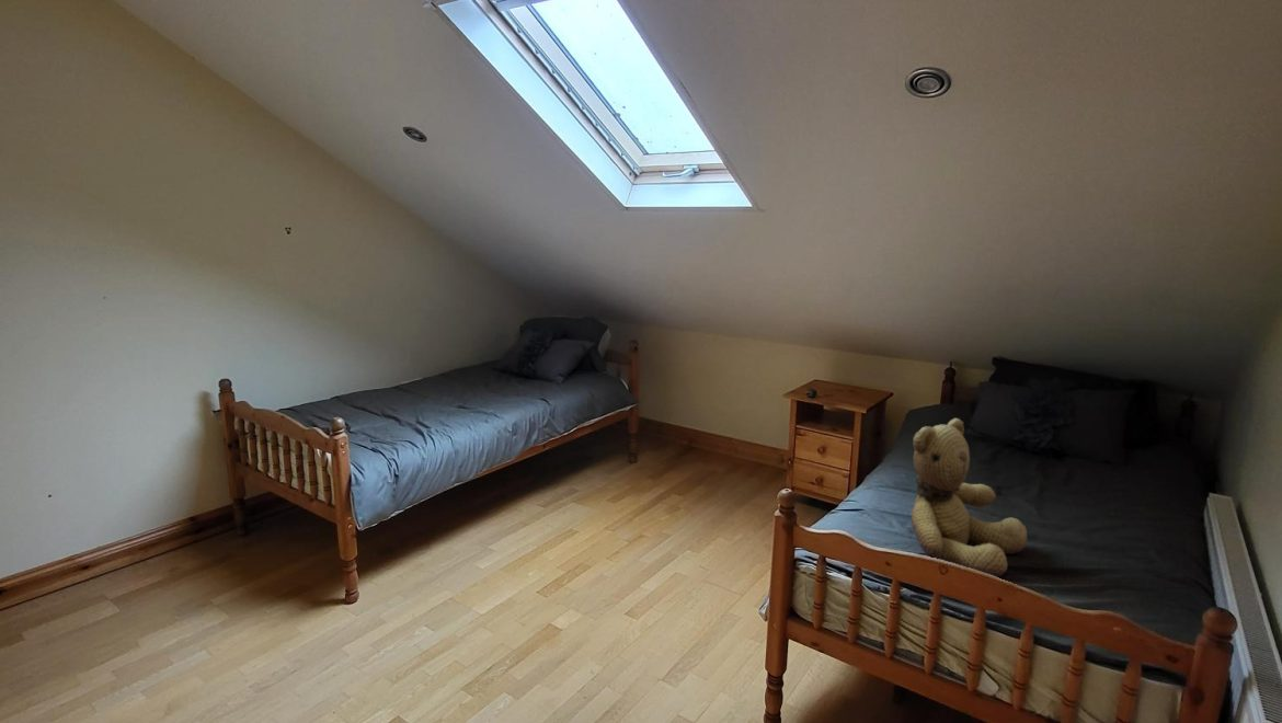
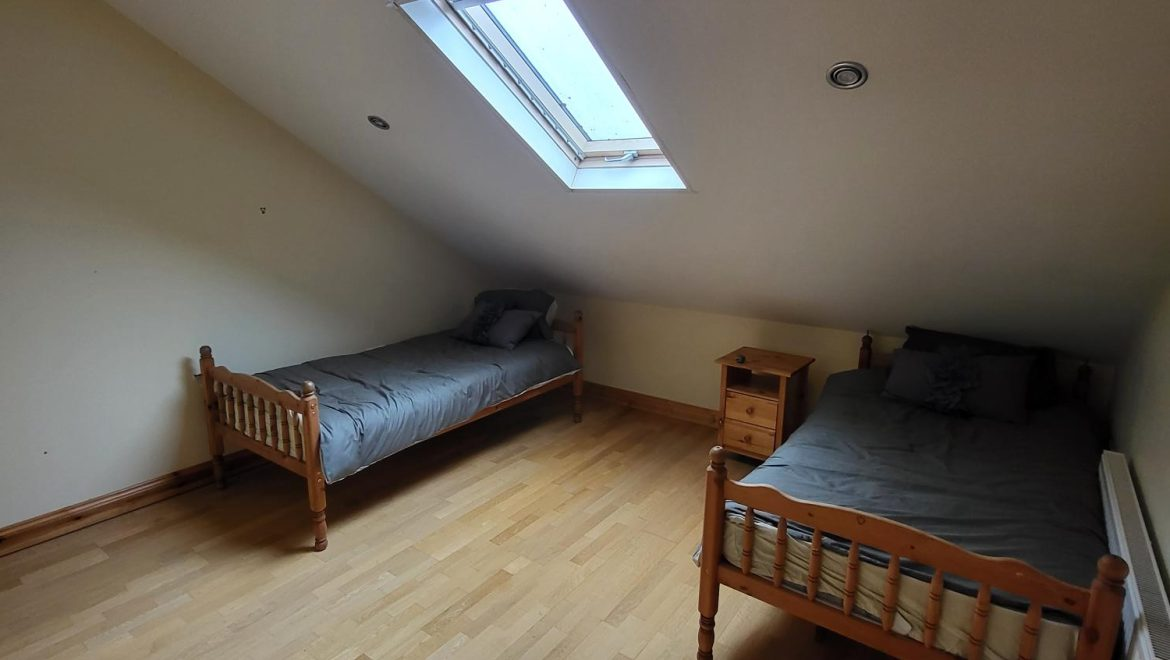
- teddy bear (966, 487)
